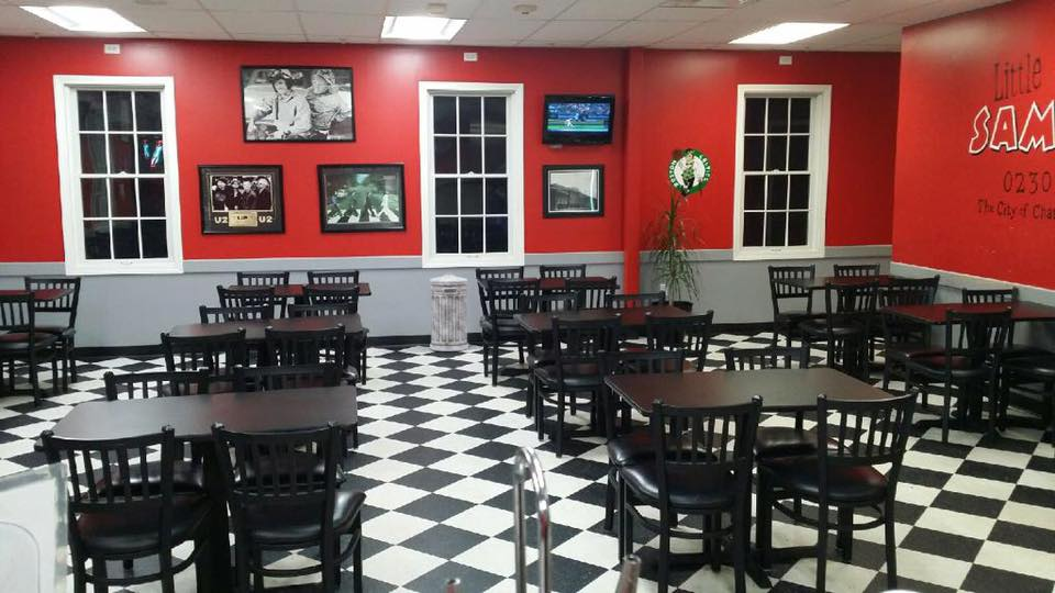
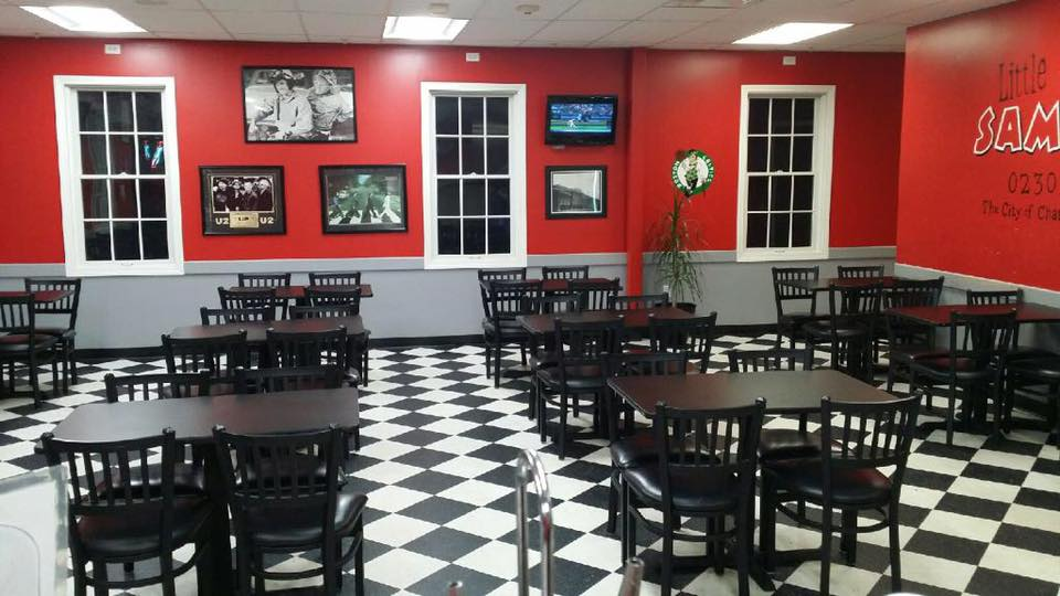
- trash can (448, 310)
